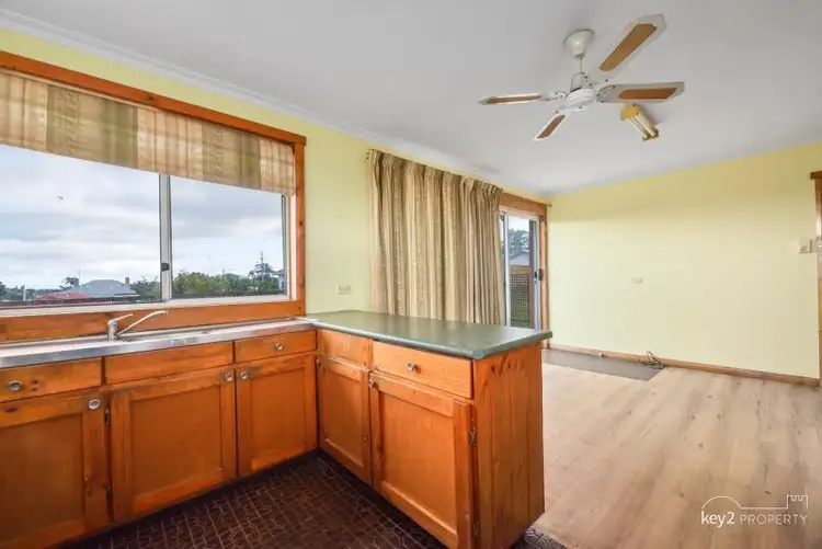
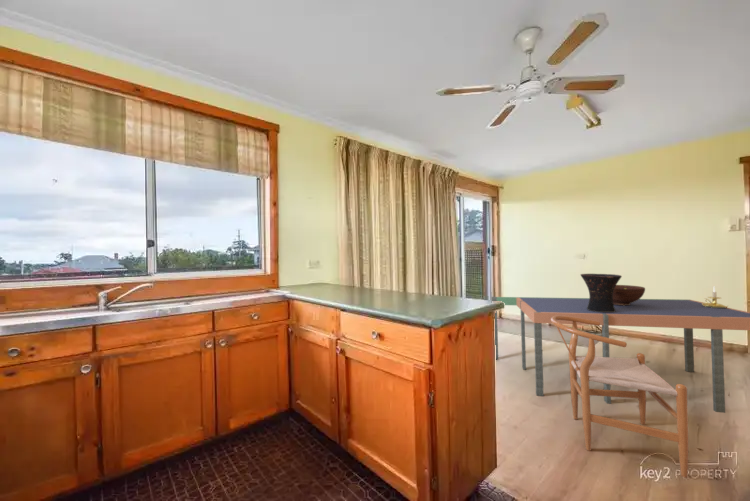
+ dining table (603, 343)
+ candle holder (713, 296)
+ vase (600, 292)
+ fruit bowl (619, 295)
+ chair (604, 379)
